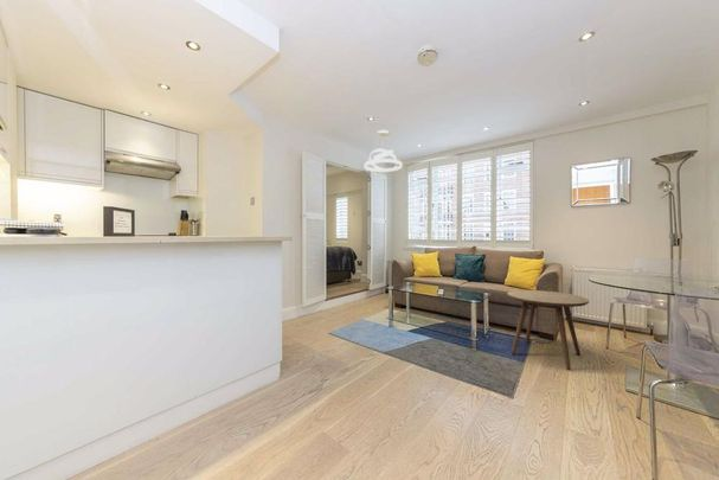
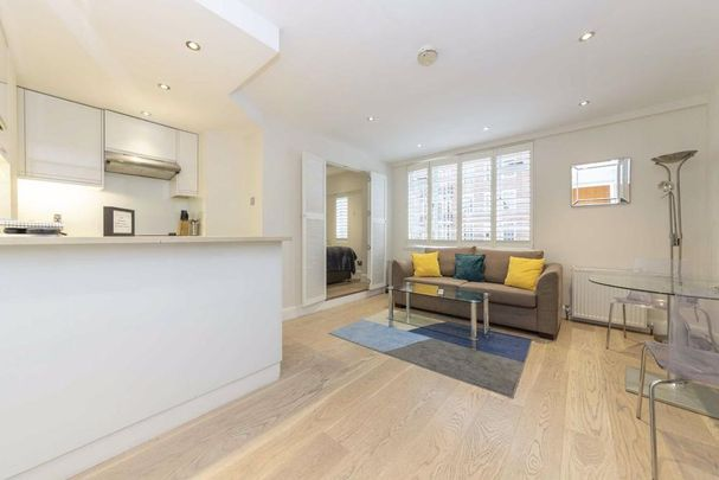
- side table (558, 325)
- pendant light (383, 151)
